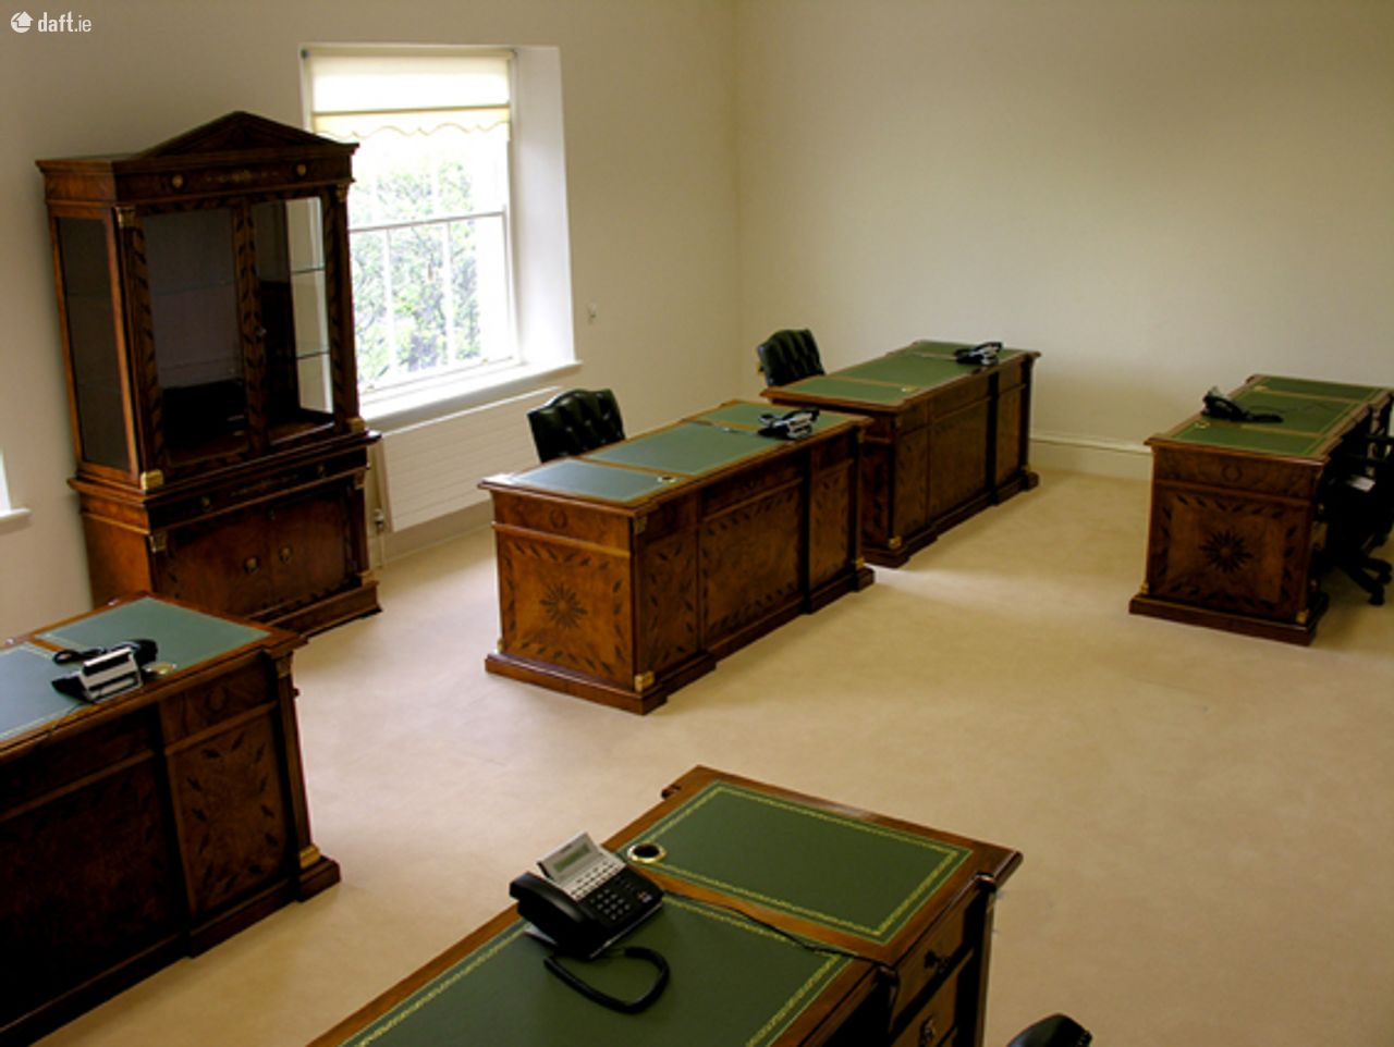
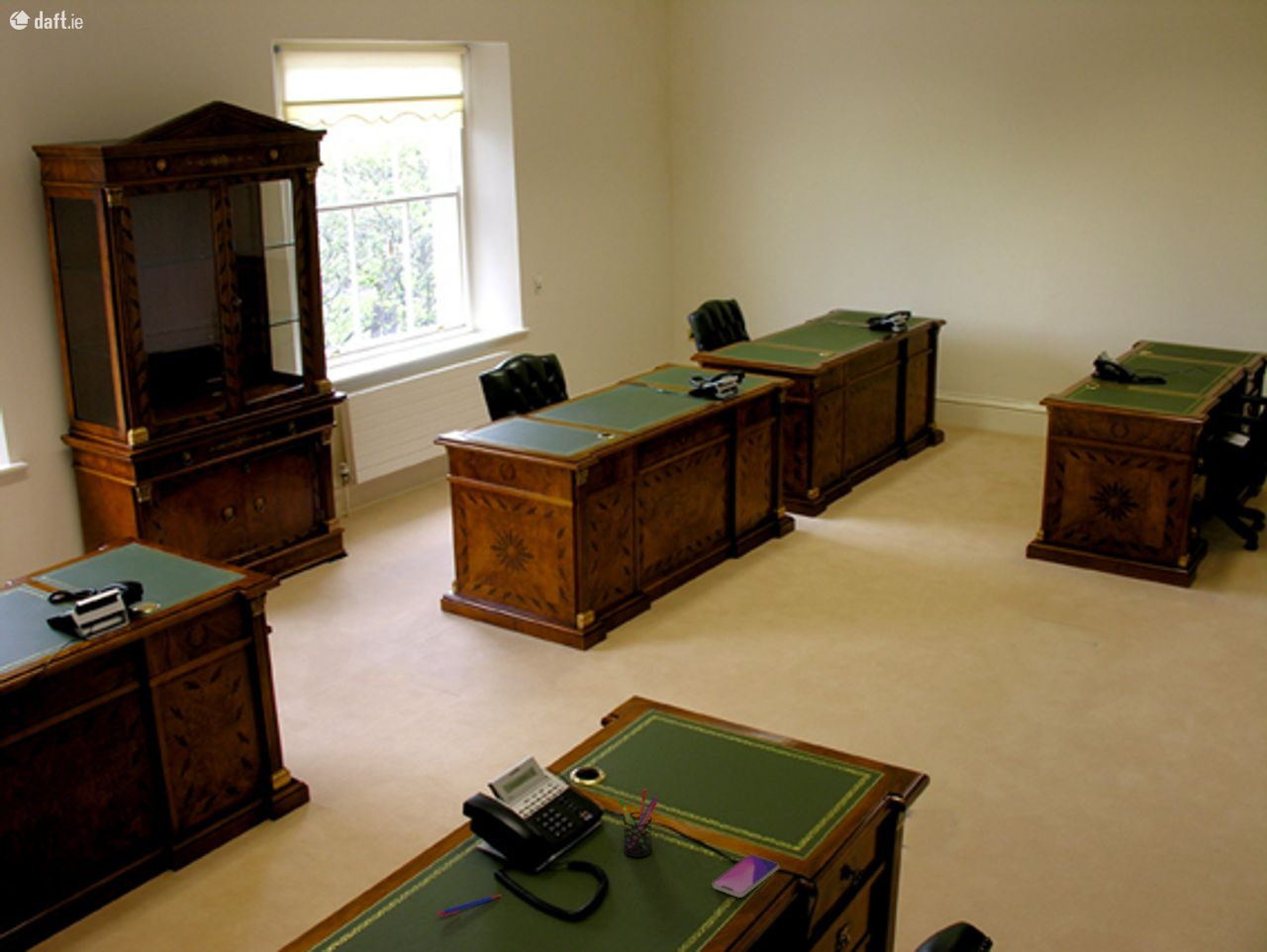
+ pen (469, 904)
+ smartphone (745, 875)
+ pen holder (634, 819)
